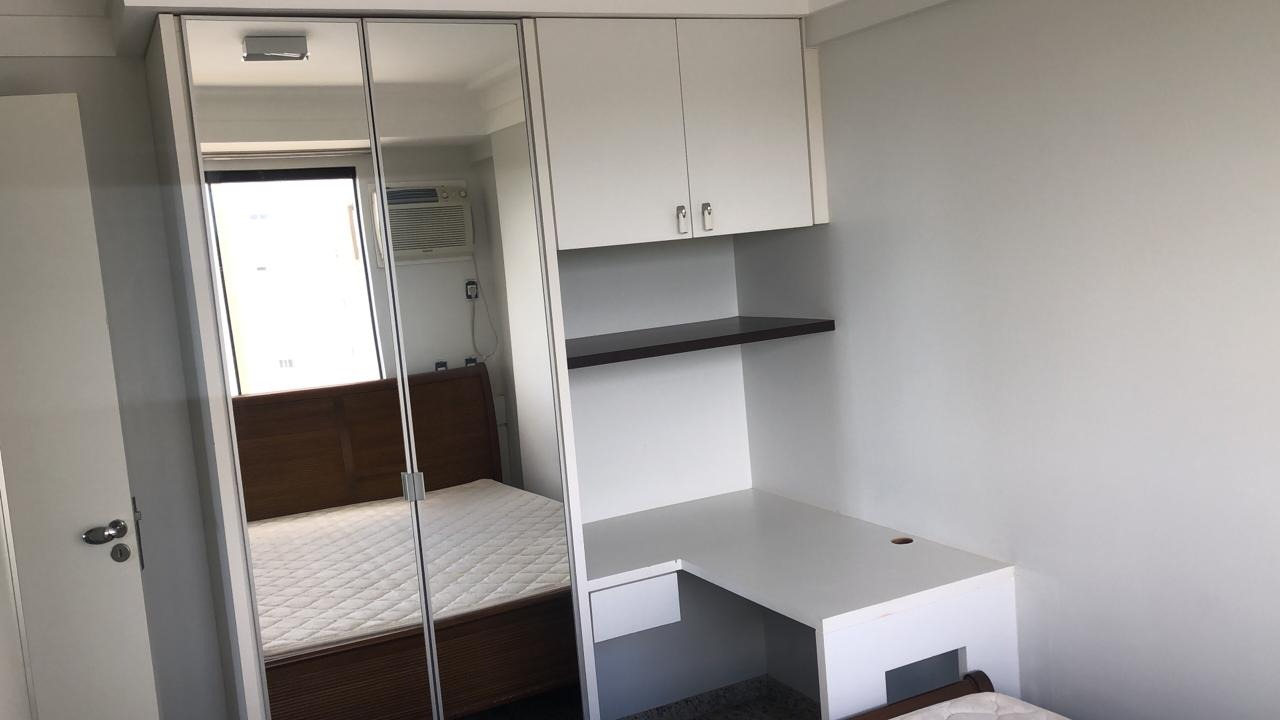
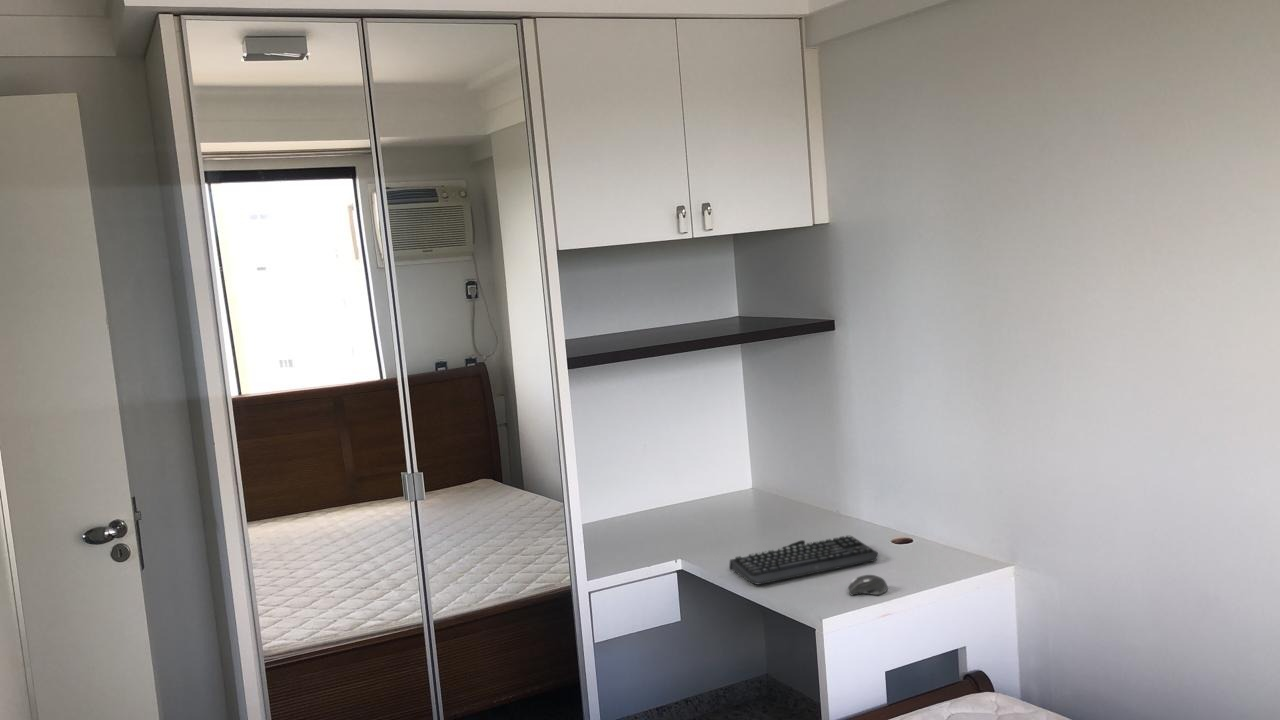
+ computer mouse (867, 583)
+ keyboard (798, 555)
